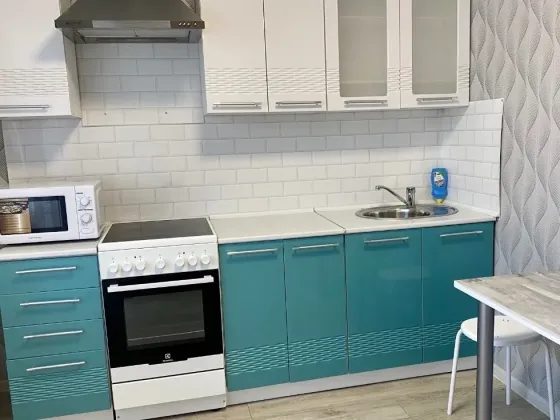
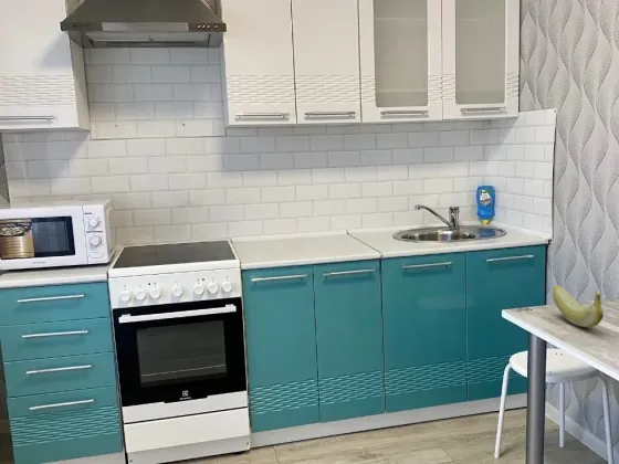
+ banana (577, 303)
